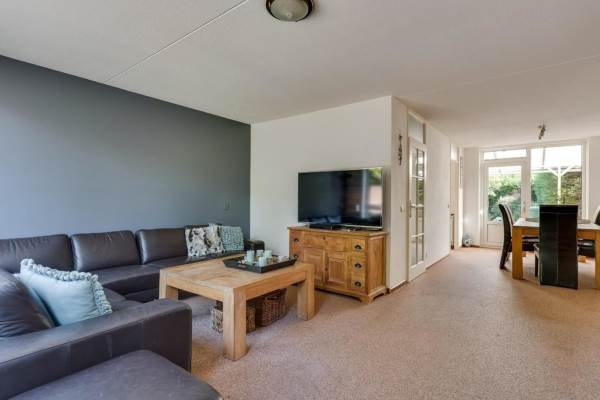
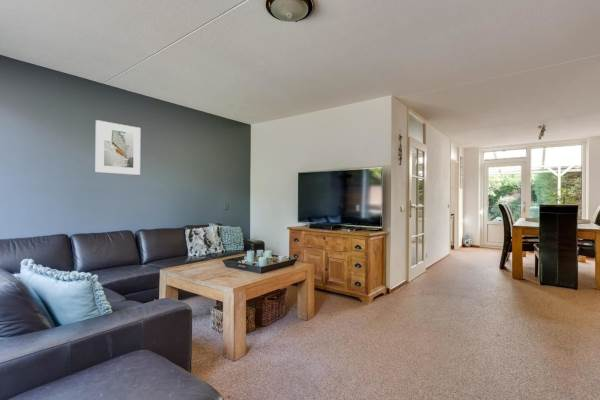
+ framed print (119, 148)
